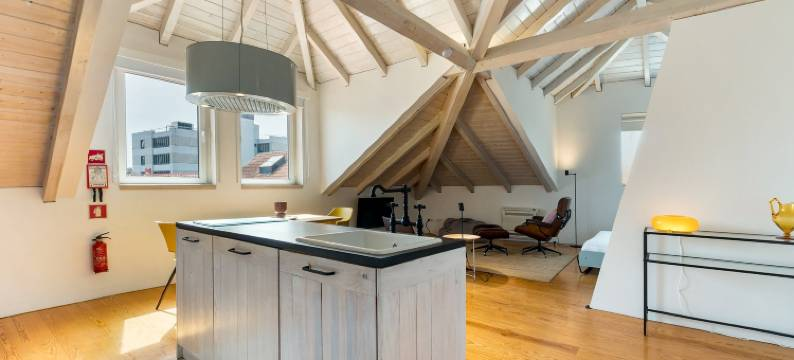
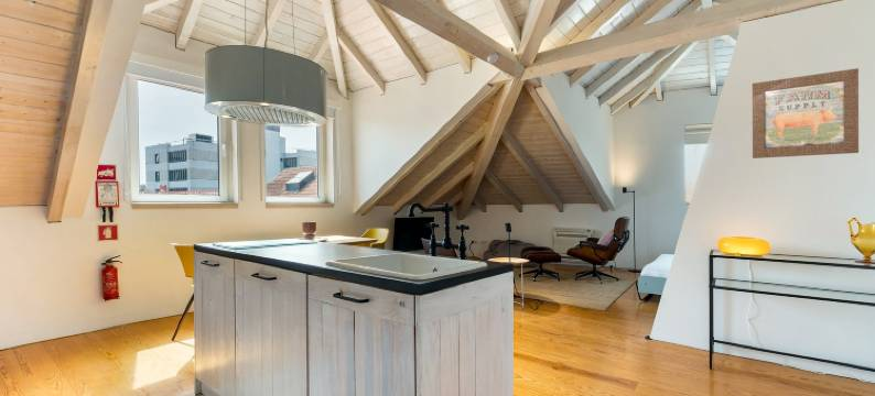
+ wall art (801, 116)
